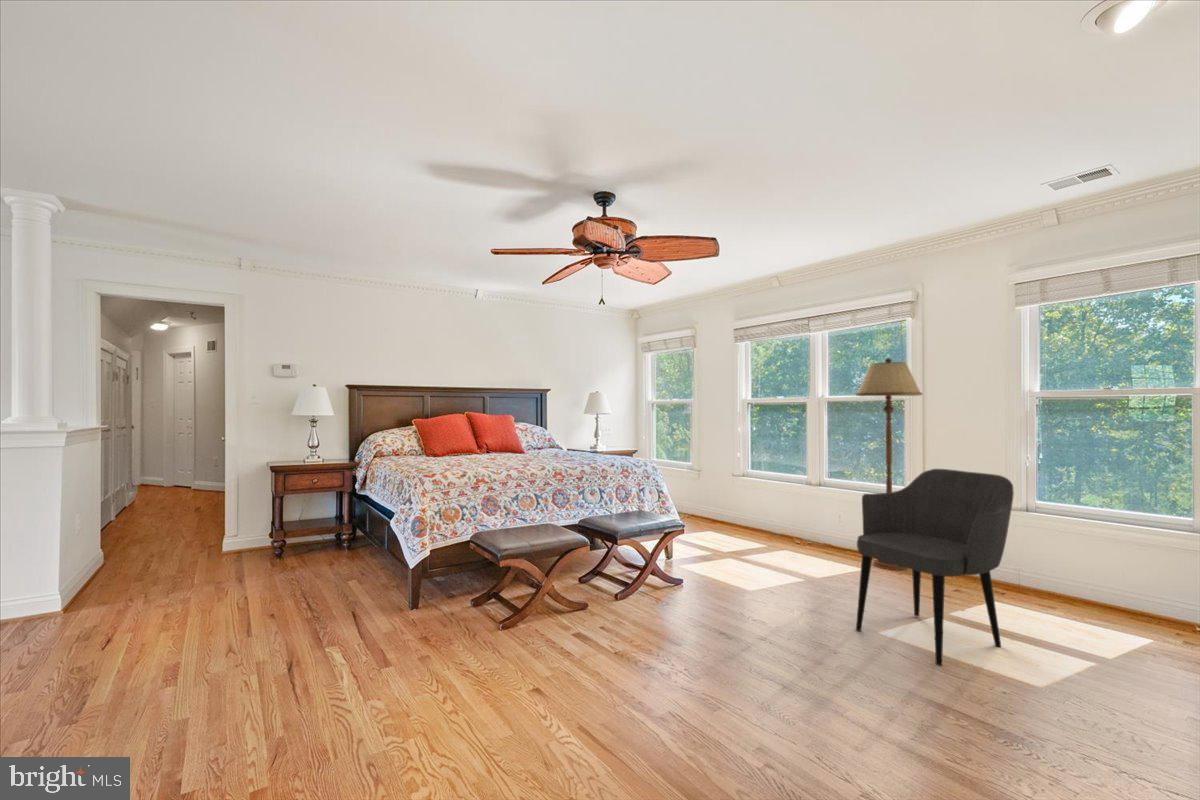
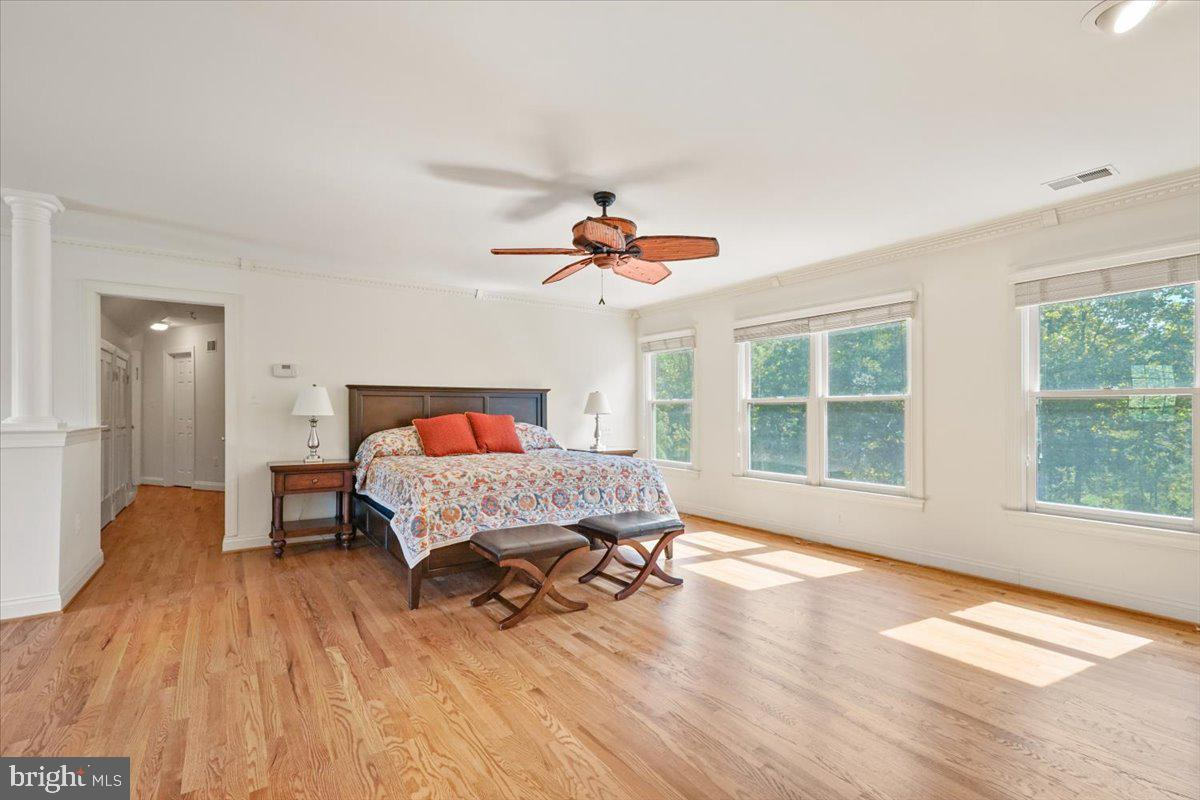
- armchair (931, 555)
- floor lamp (888, 462)
